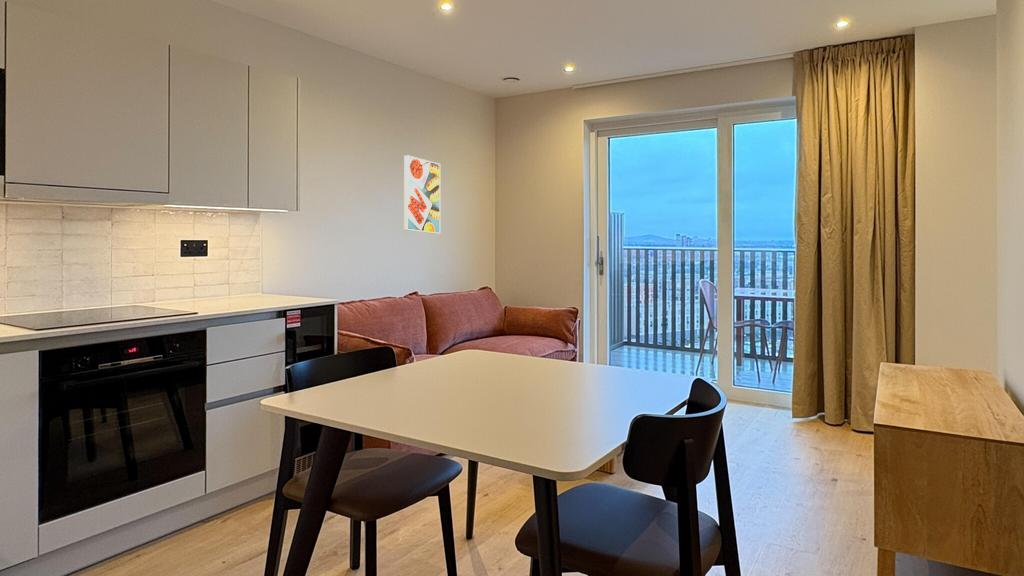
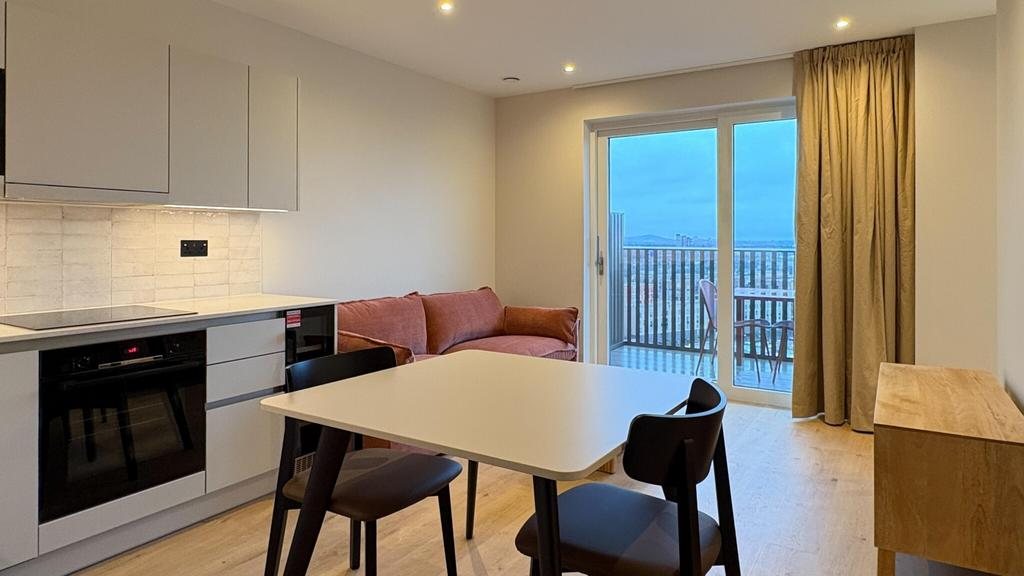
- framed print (422, 195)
